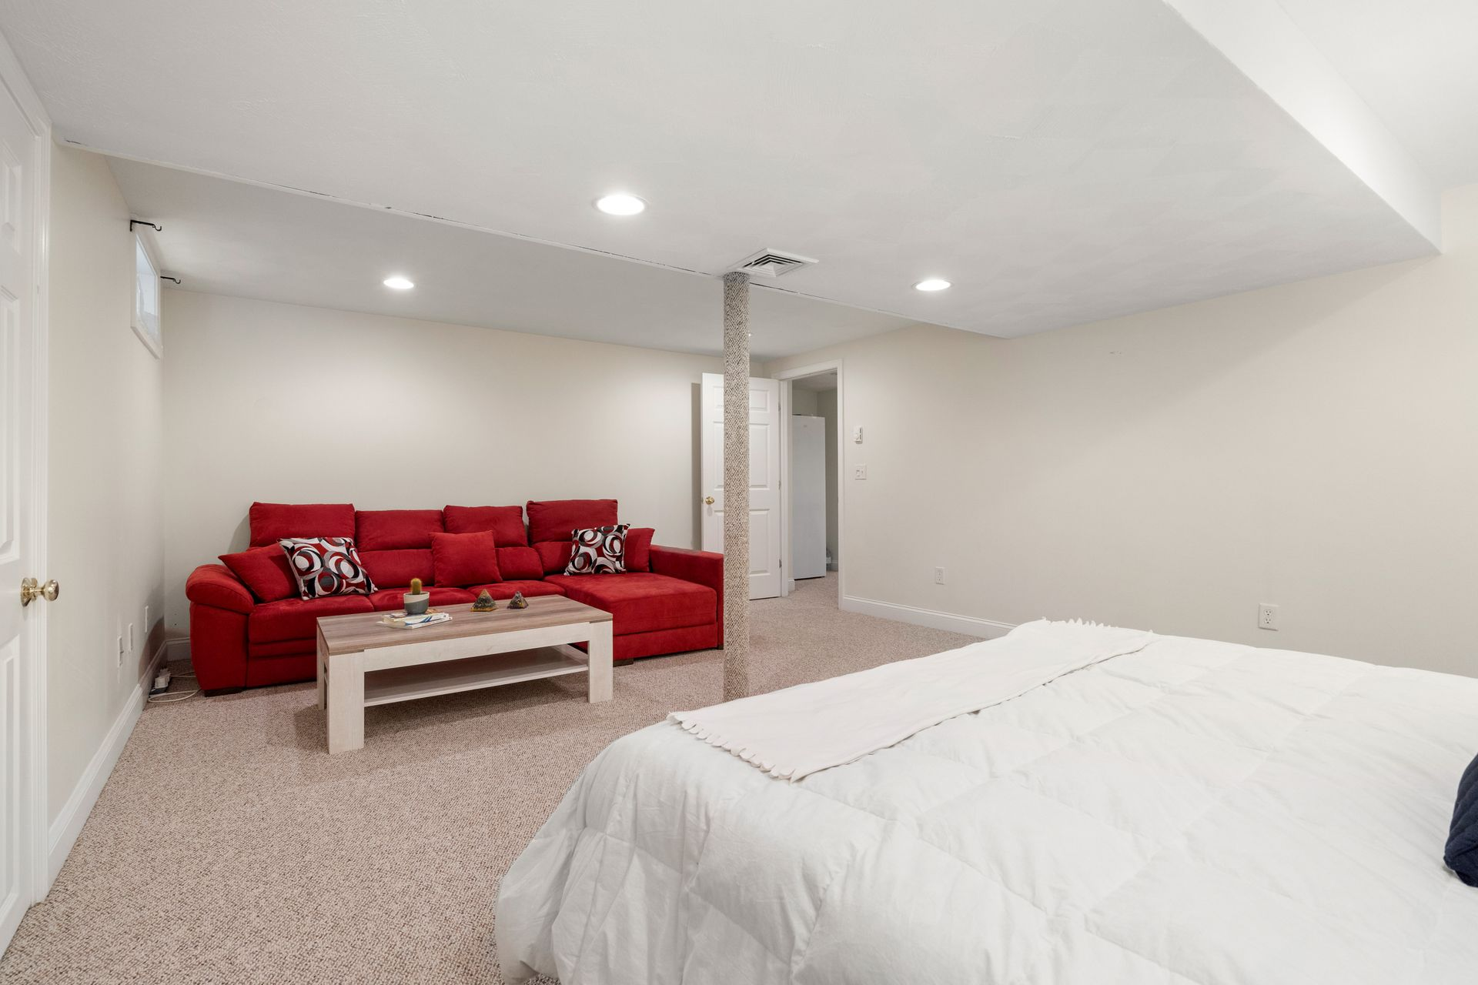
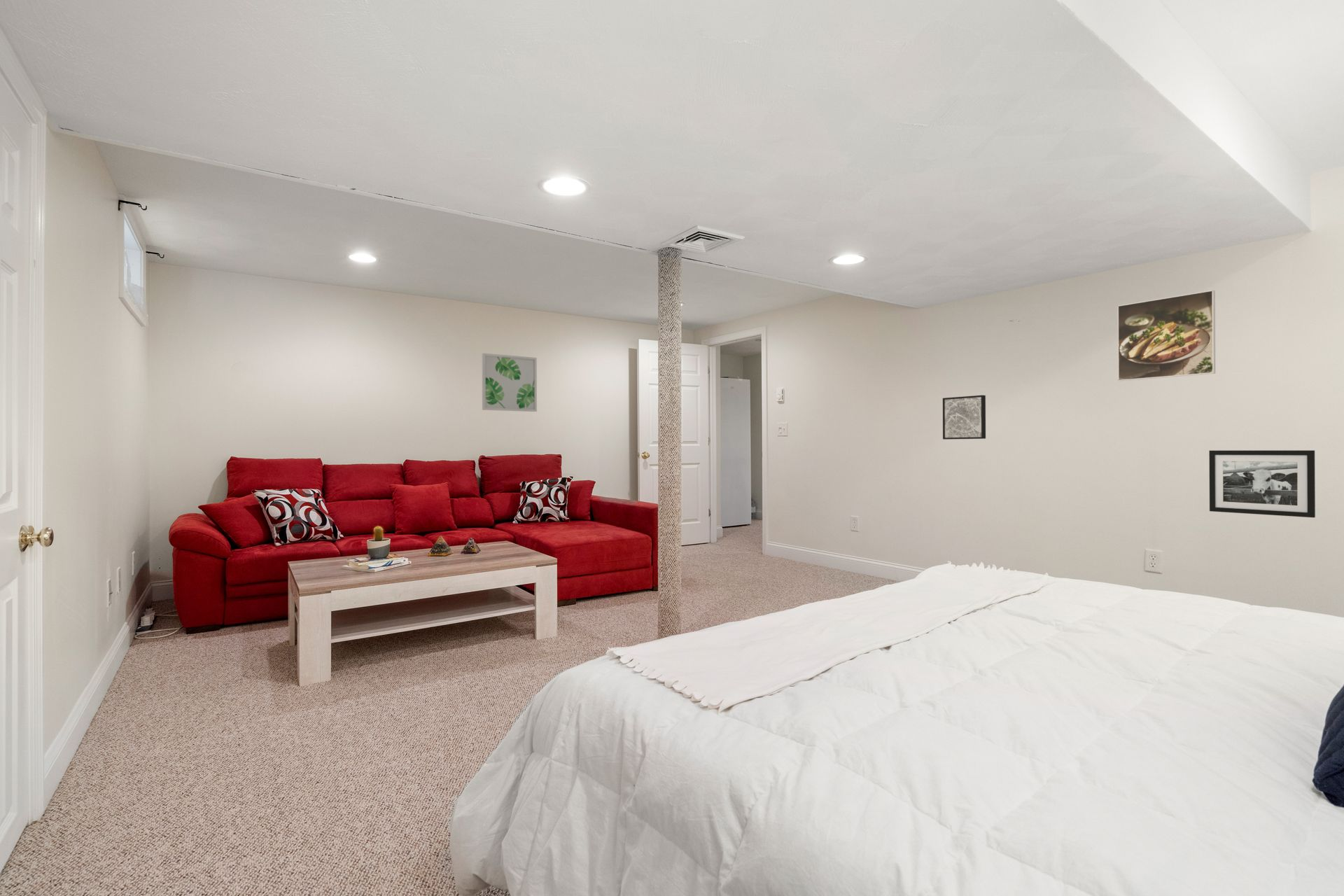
+ picture frame (1259, 482)
+ wall art (963, 417)
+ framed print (1164, 337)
+ wall art (510, 383)
